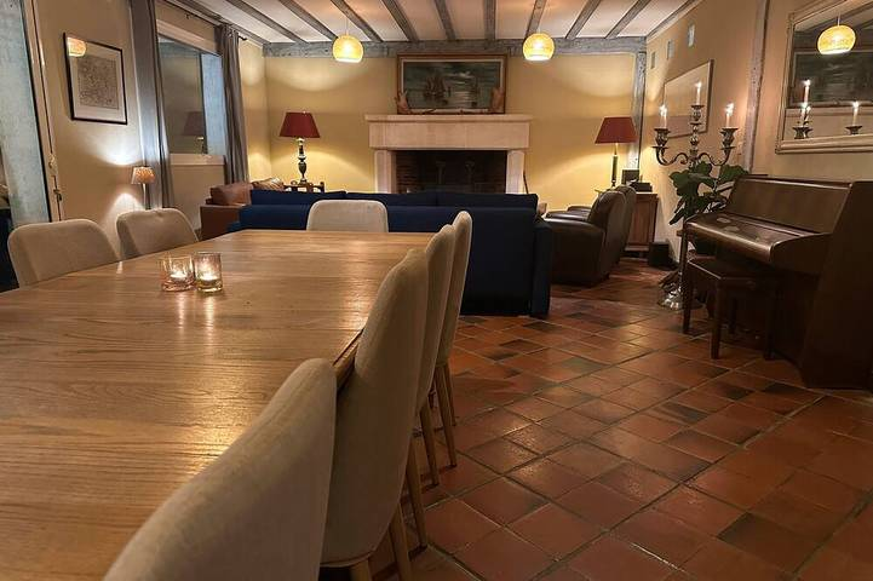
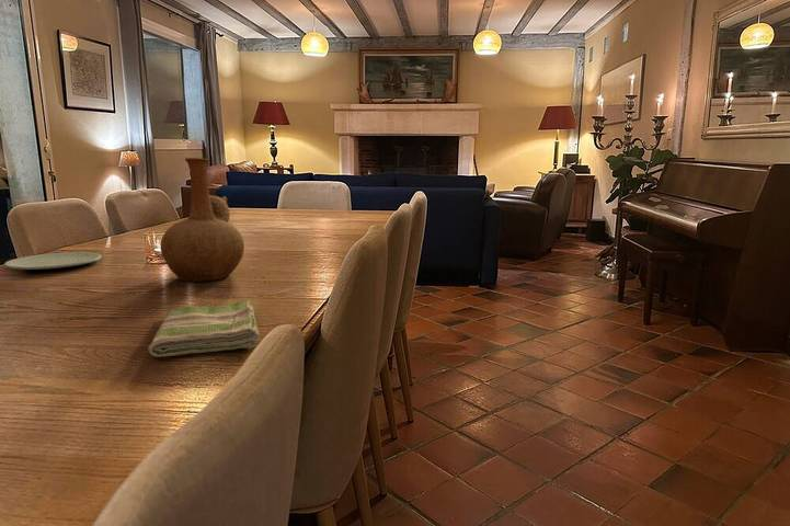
+ dish towel (207, 322)
+ paper plate (55, 261)
+ vase (203, 217)
